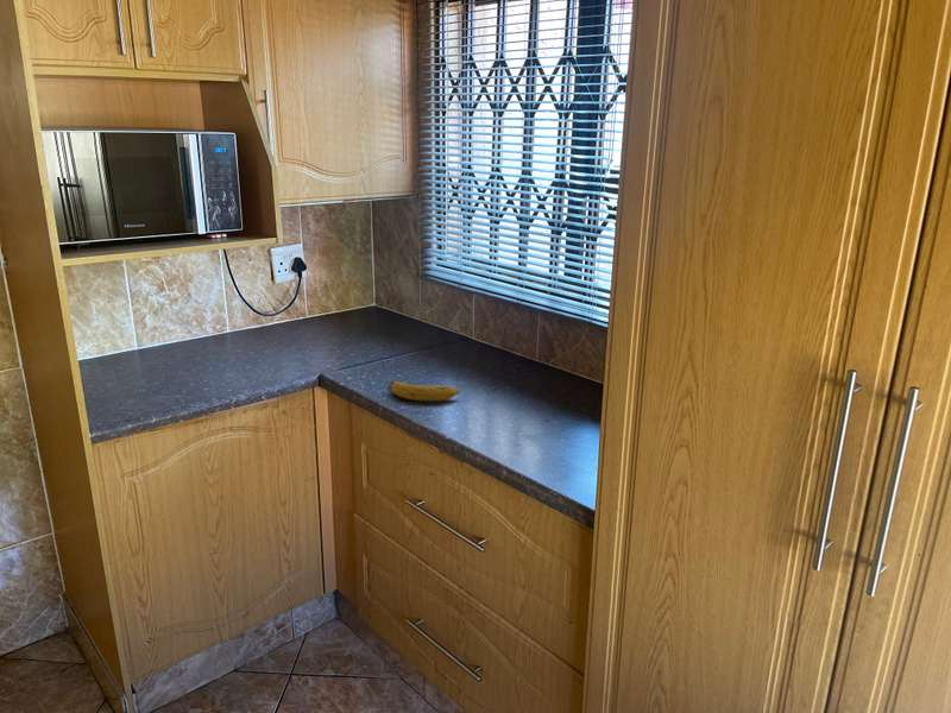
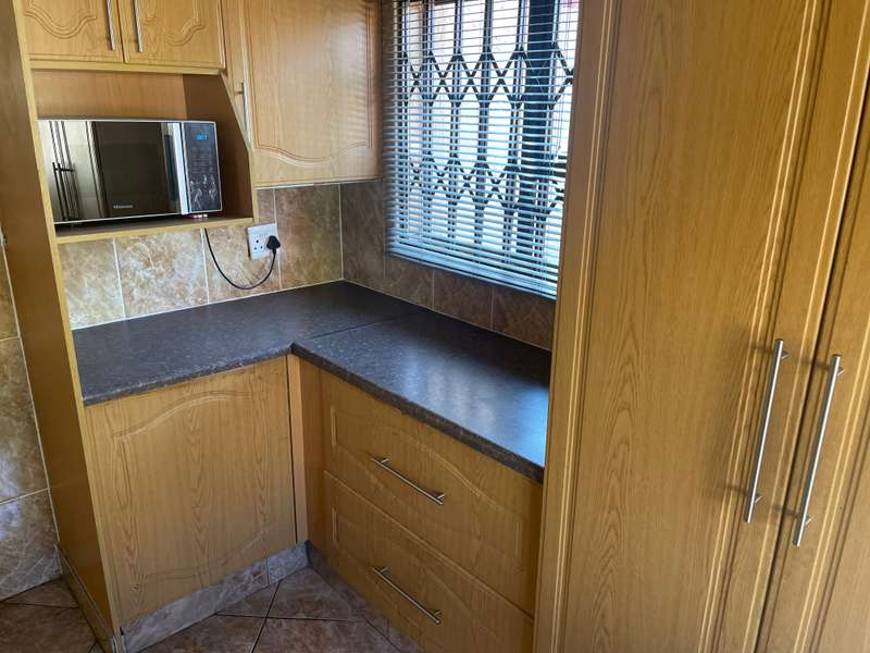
- fruit (418, 389)
